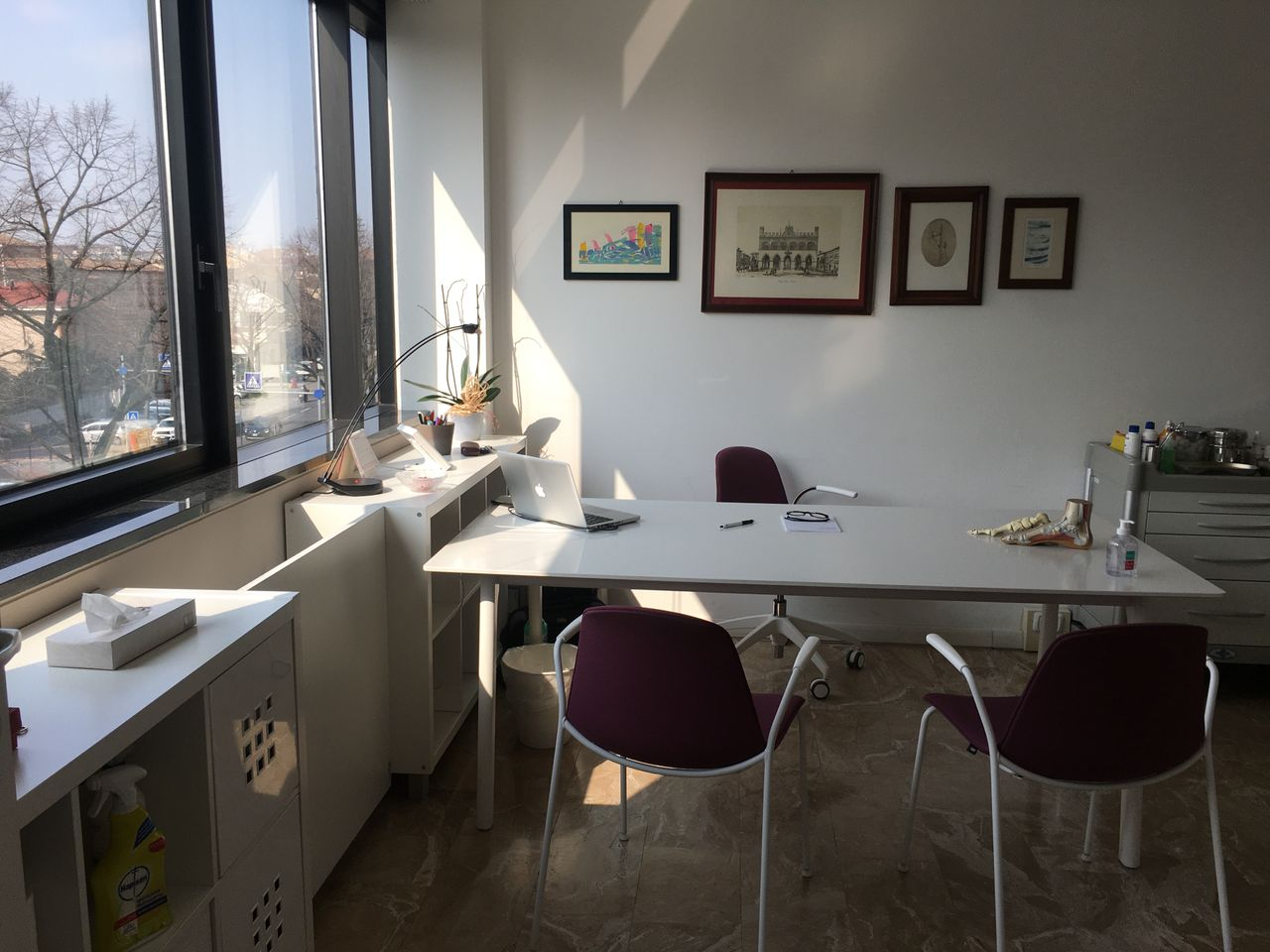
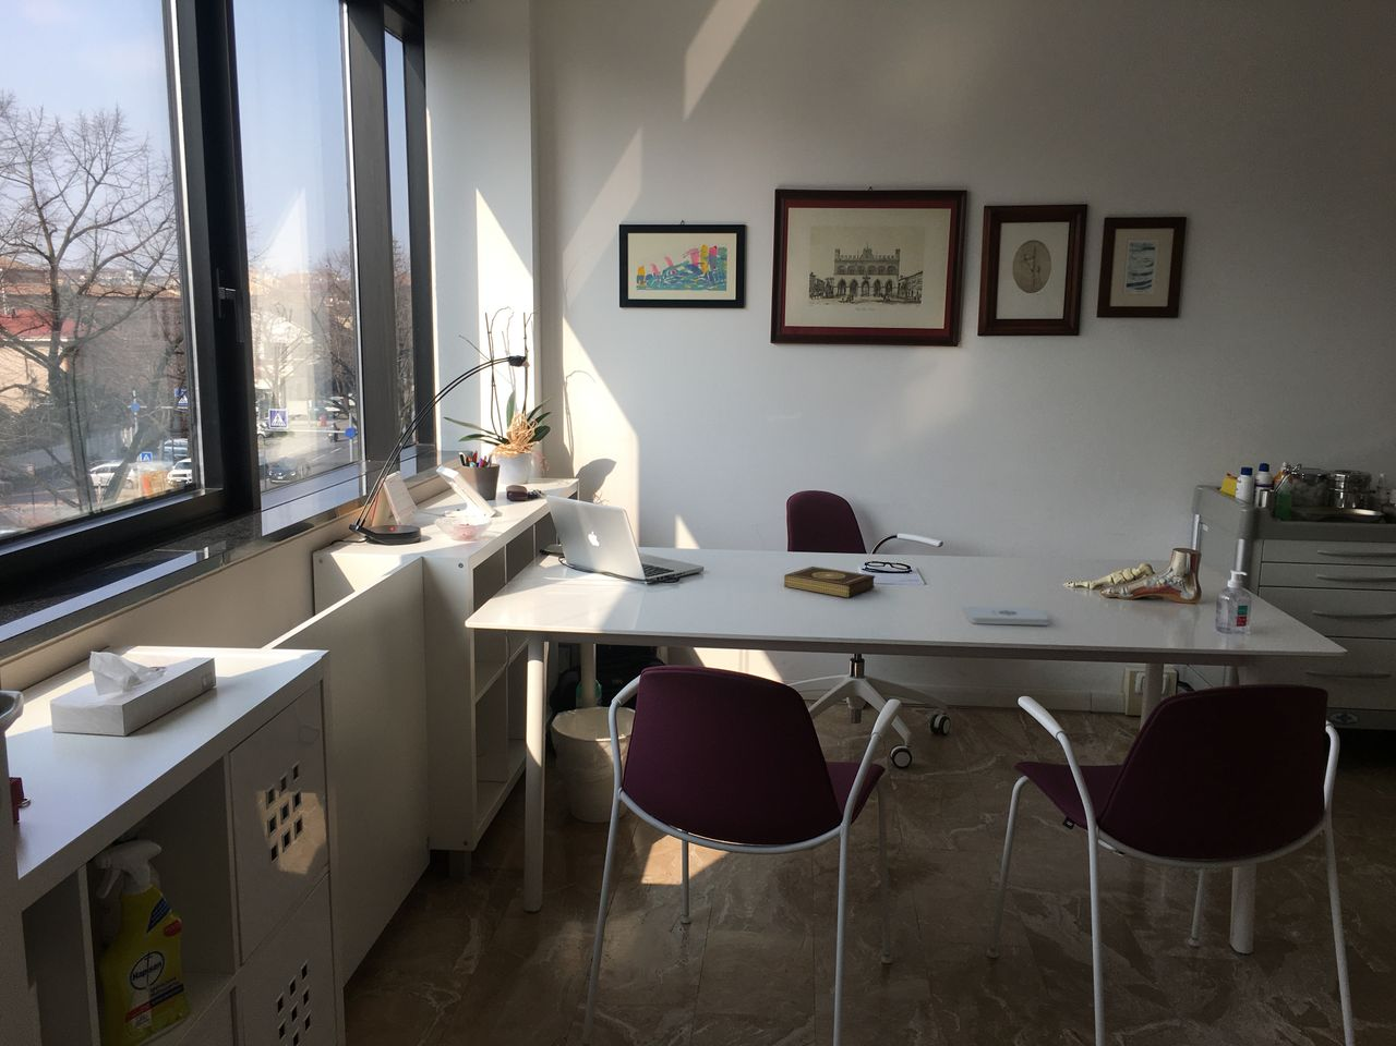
+ notepad (1005, 614)
+ book (829, 581)
